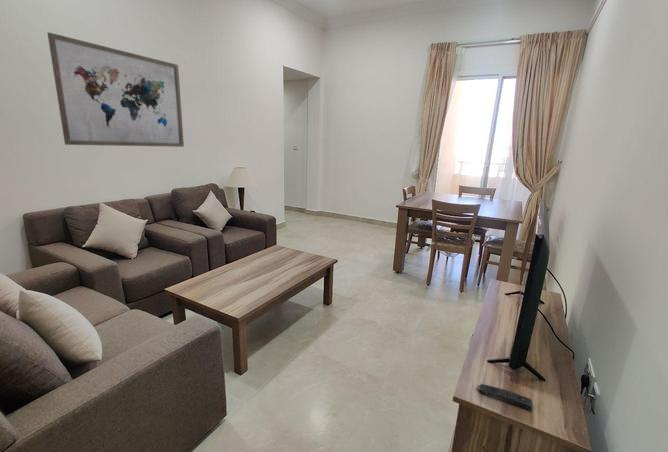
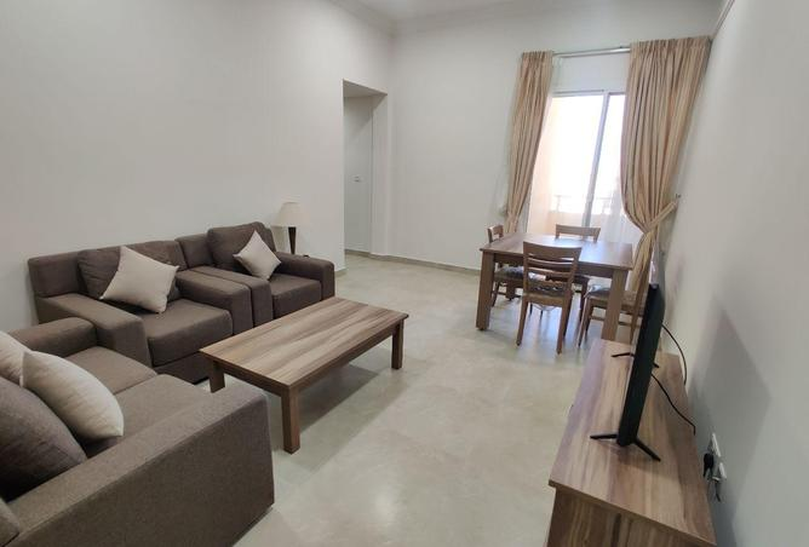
- wall art (128, 100)
- remote control (503, 395)
